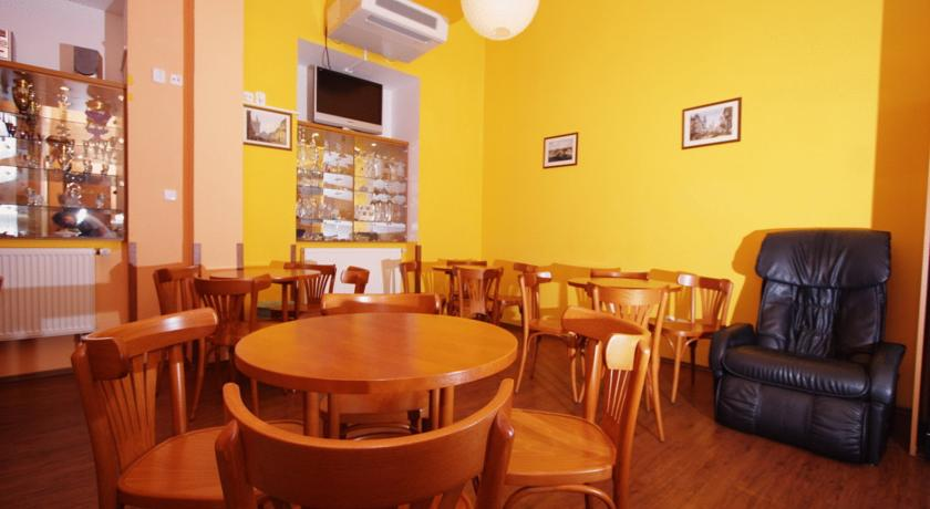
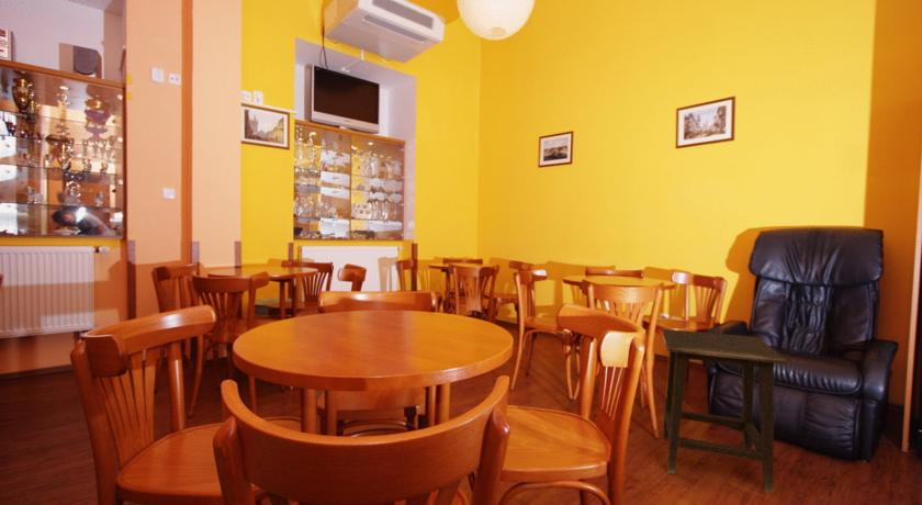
+ side table (708, 414)
